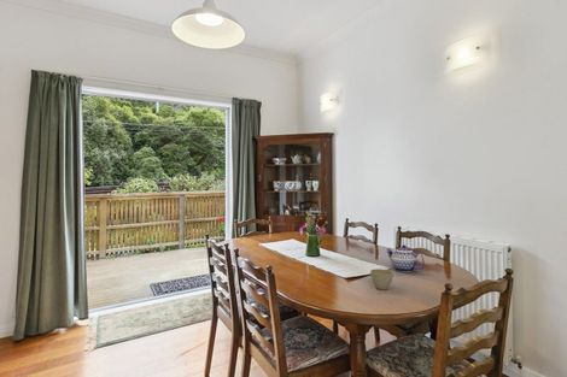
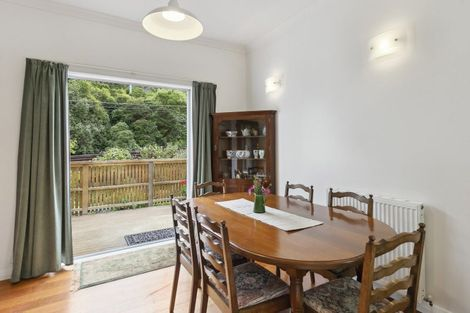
- teapot (404, 257)
- flower pot (381, 279)
